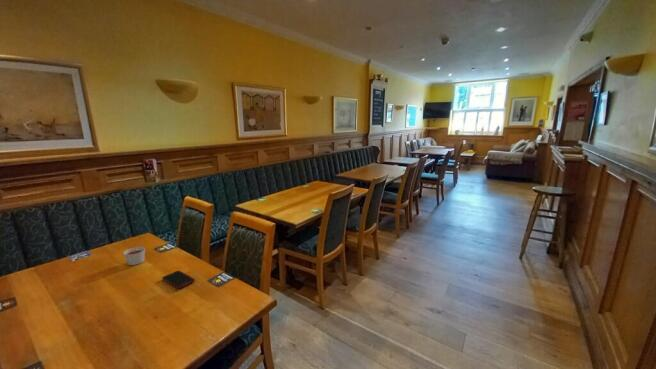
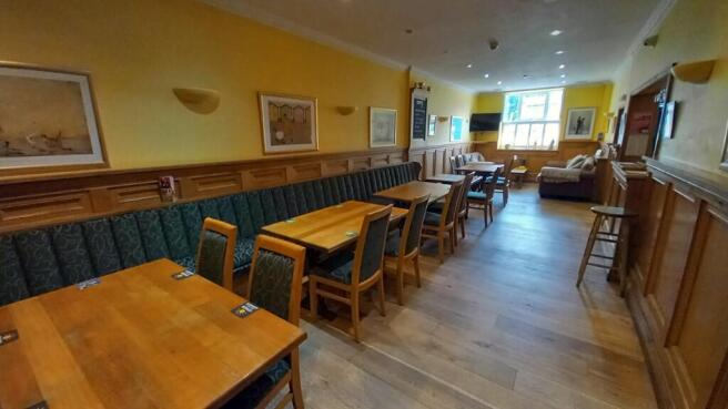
- cell phone (178, 279)
- candle (135, 256)
